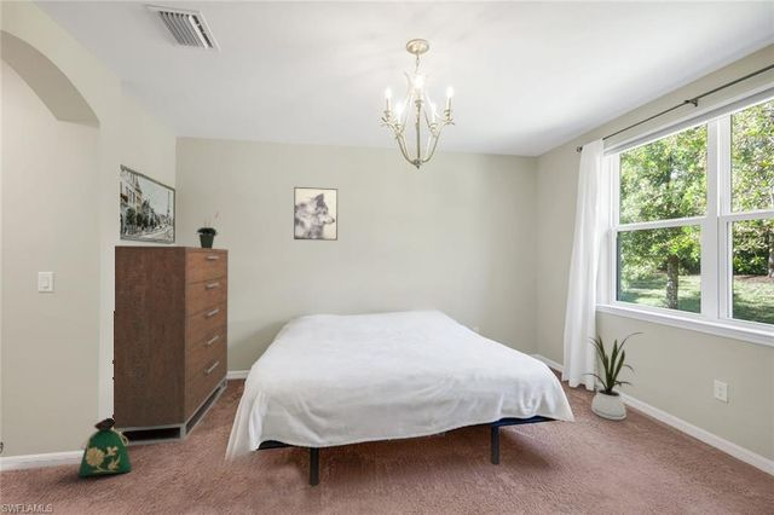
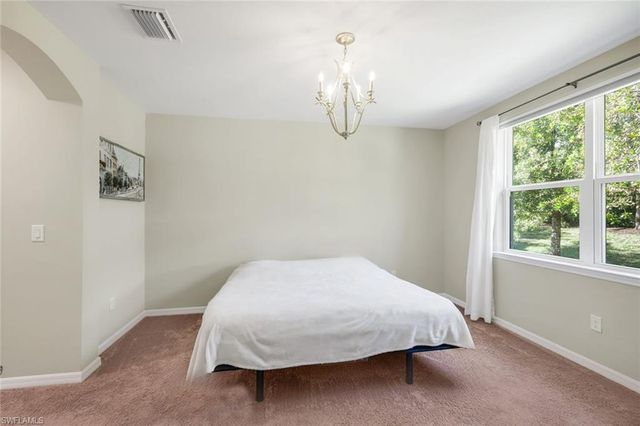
- wall art (316, 214)
- house plant (611, 371)
- potted plant (207, 228)
- bag (105, 447)
- dresser (179, 329)
